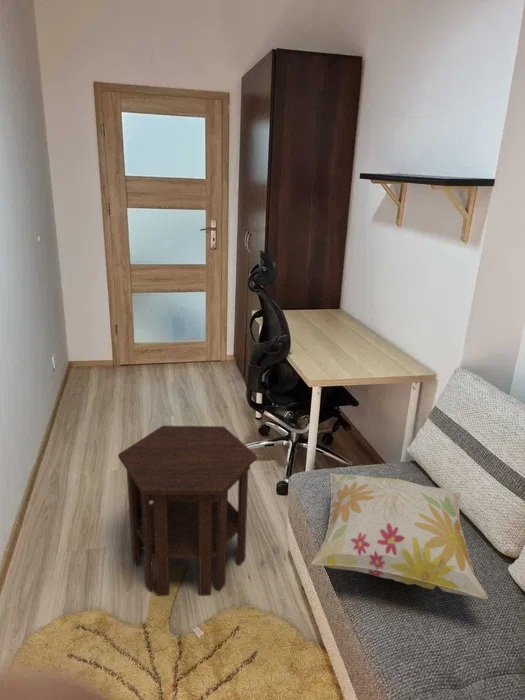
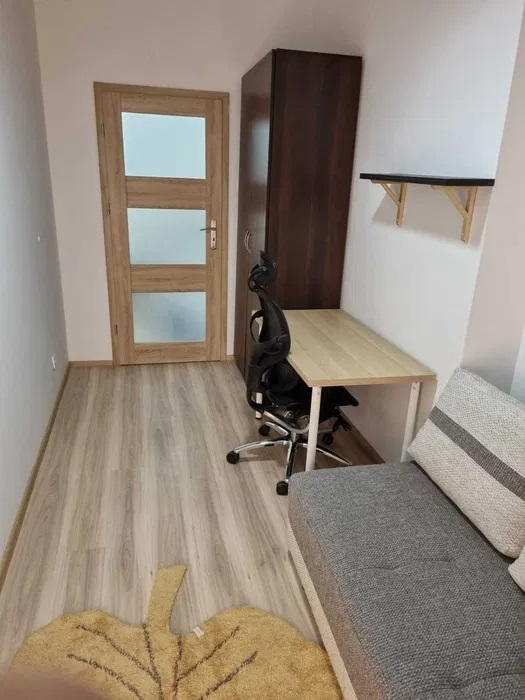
- side table (188, 507)
- decorative pillow (394, 525)
